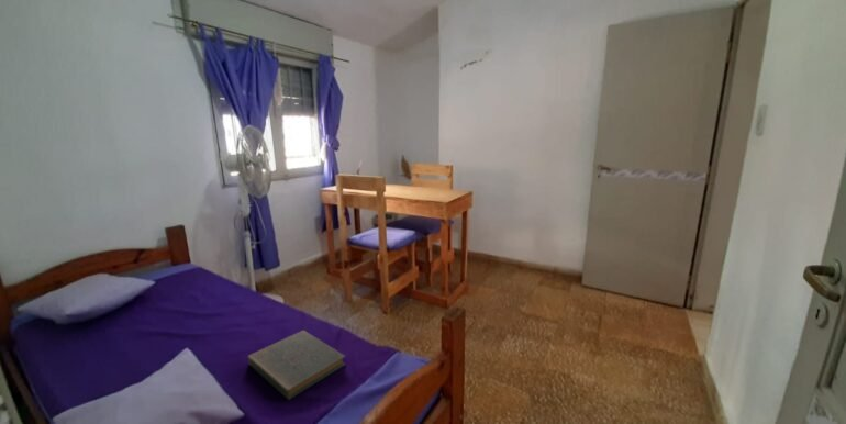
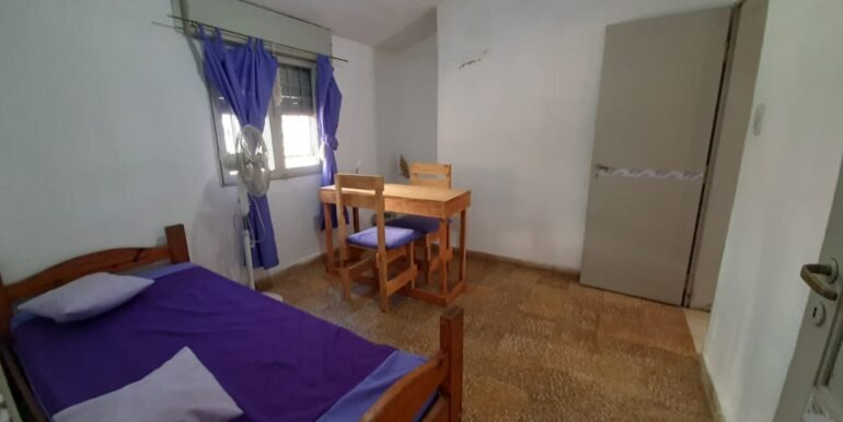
- book (297, 359)
